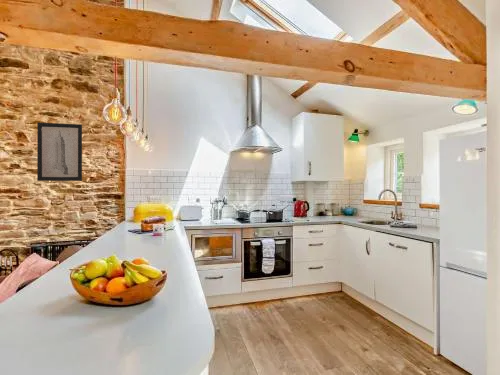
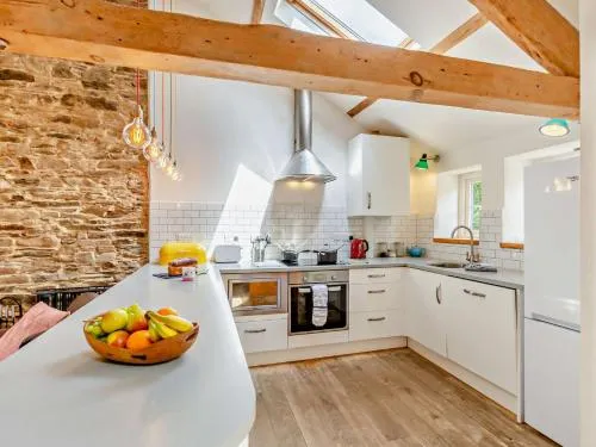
- wall art (60, 152)
